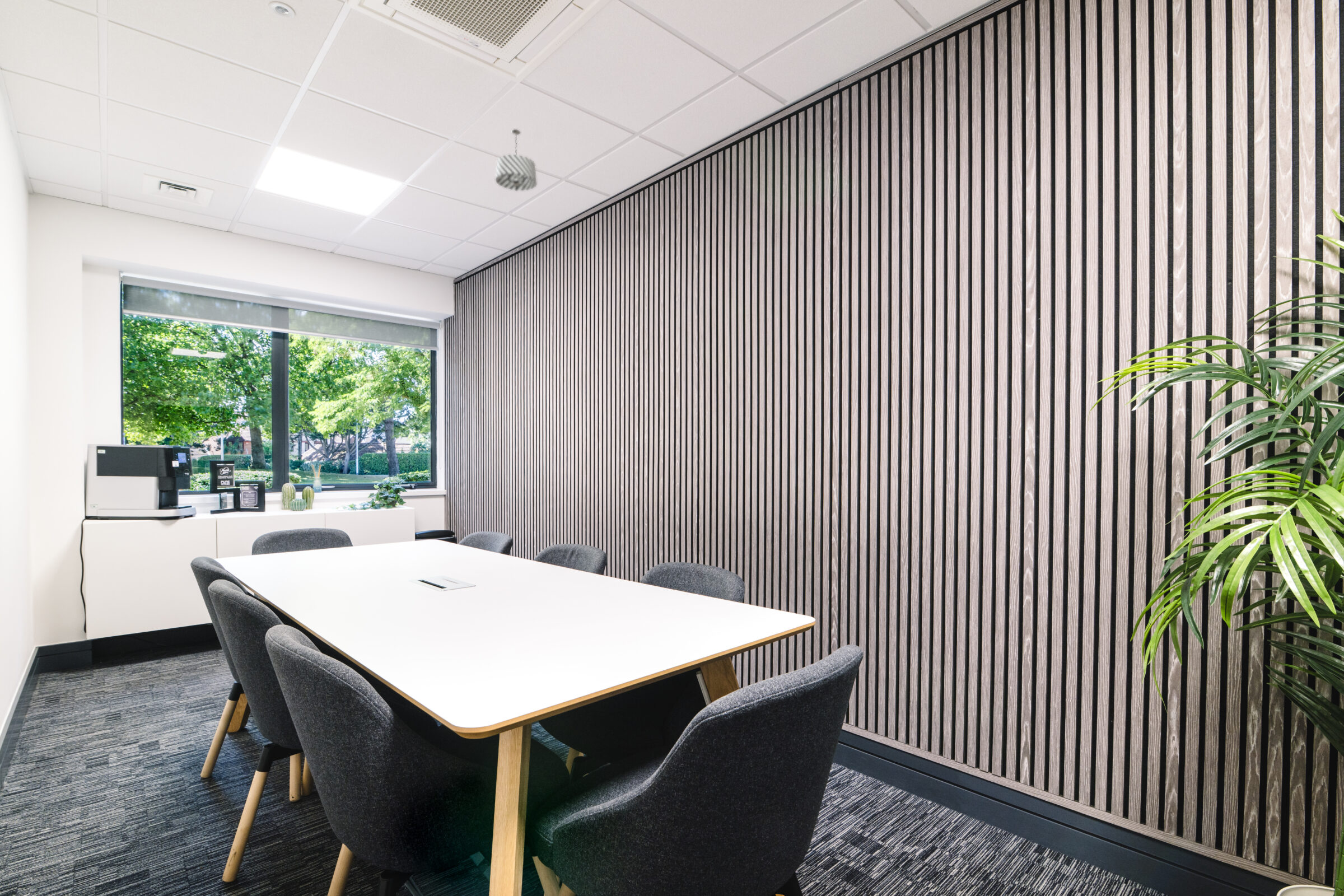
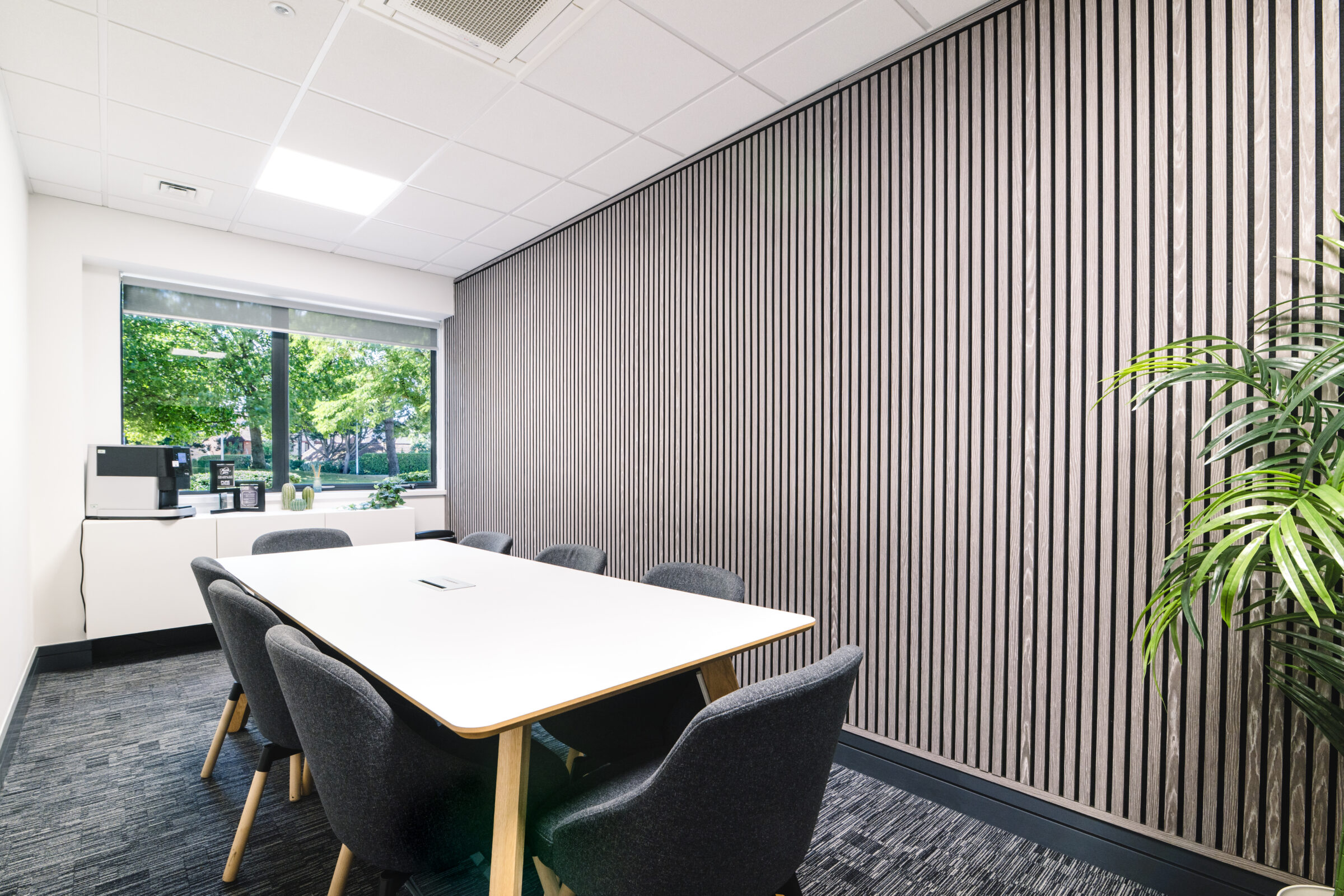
- pendant light (516, 161)
